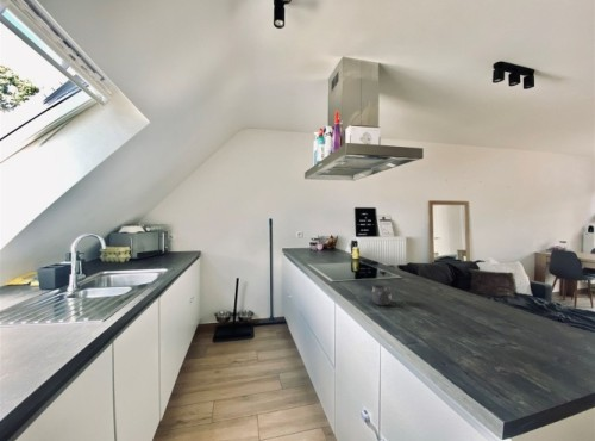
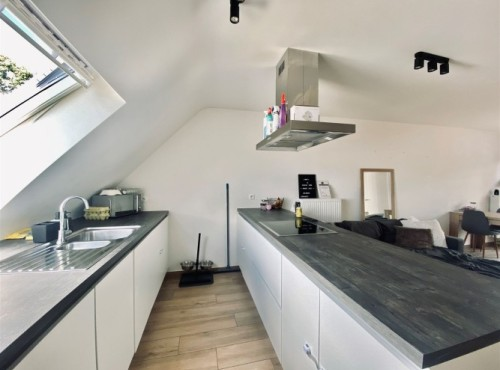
- mug (381, 296)
